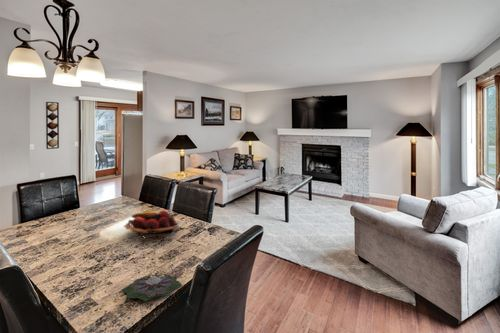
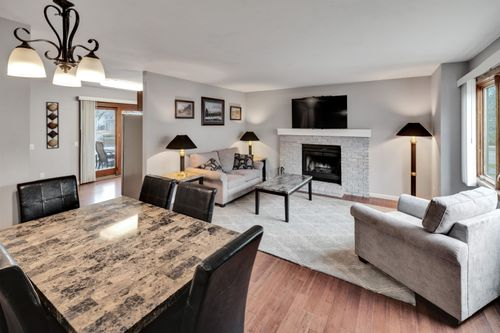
- fruit basket (152, 222)
- flower (154, 280)
